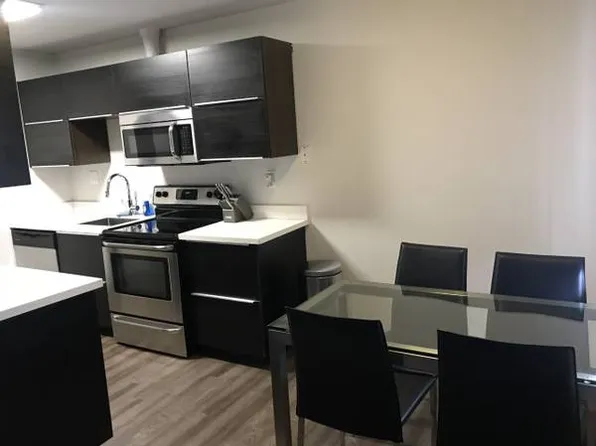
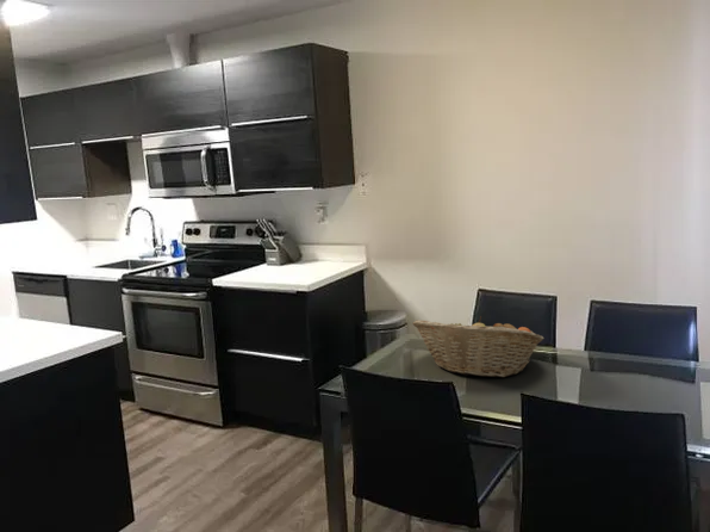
+ fruit basket (475, 340)
